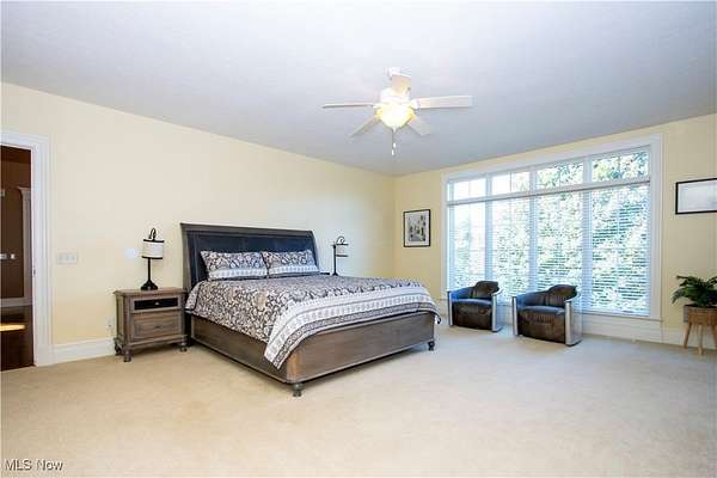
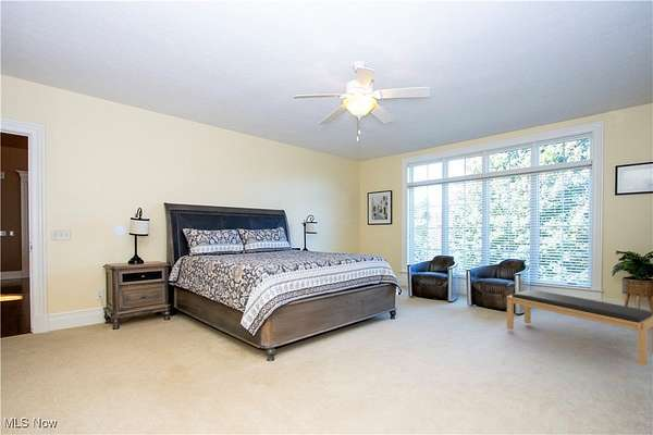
+ bench (577, 316)
